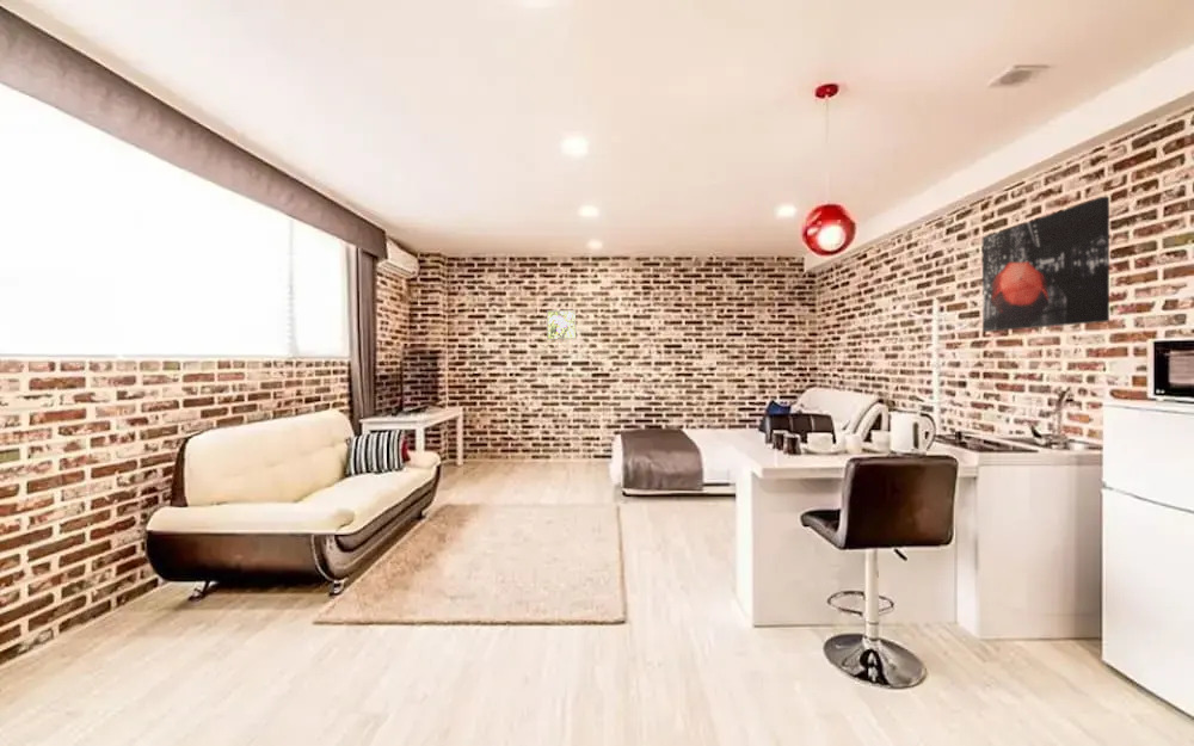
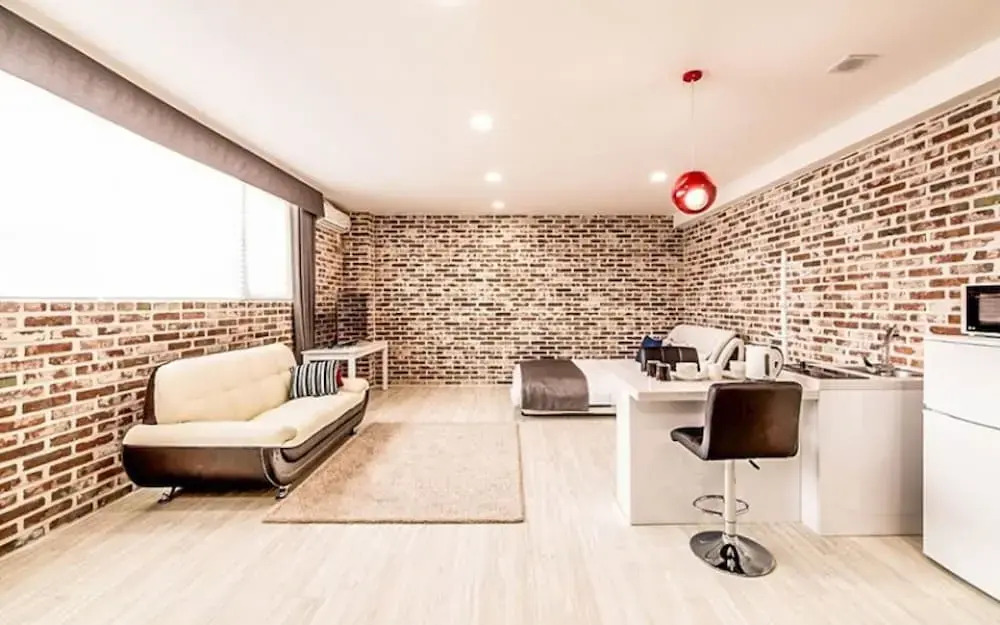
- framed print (561, 325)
- wall art (1036, 273)
